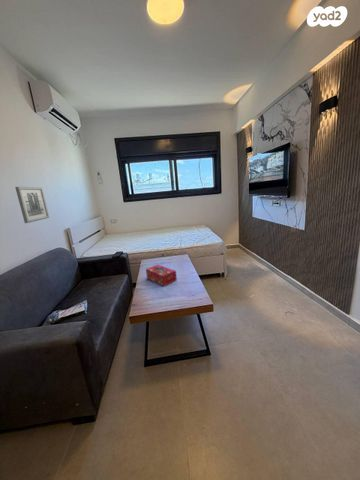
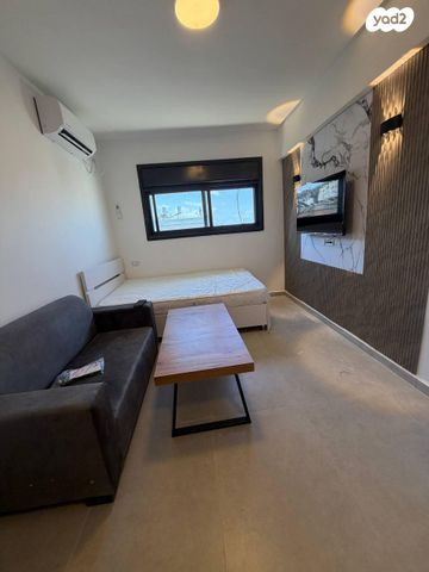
- wall art (34, 204)
- tissue box (160, 274)
